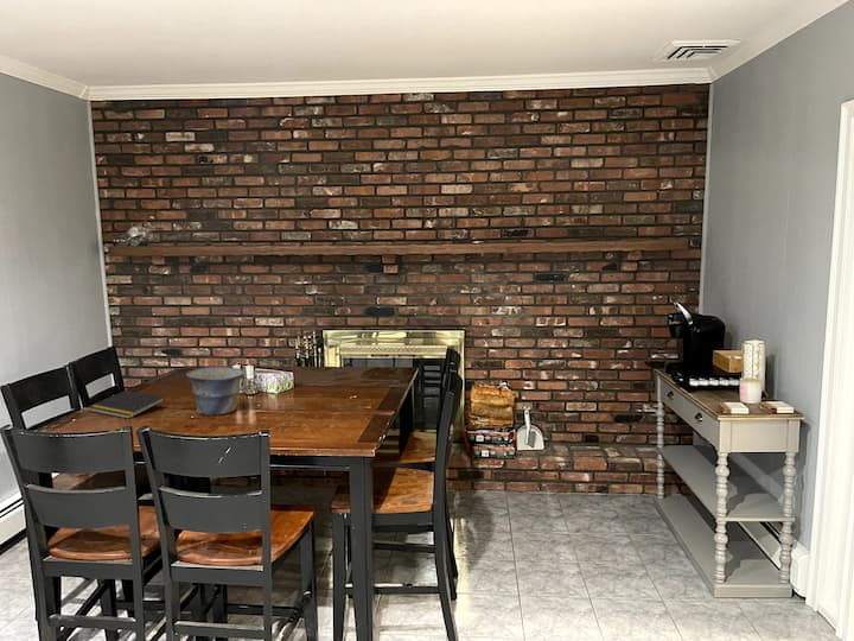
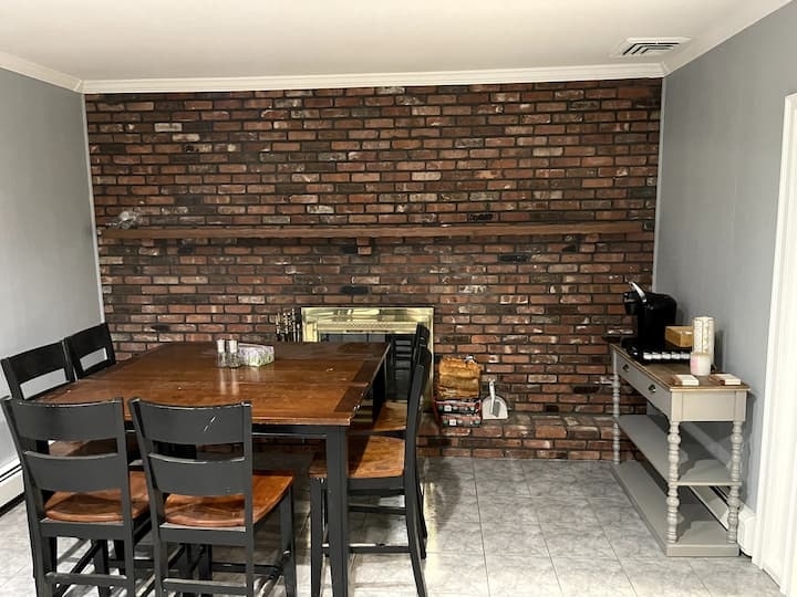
- notepad (127, 404)
- bowl (216, 391)
